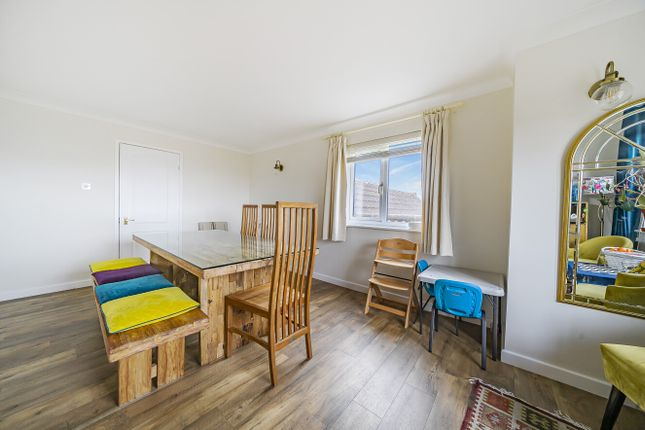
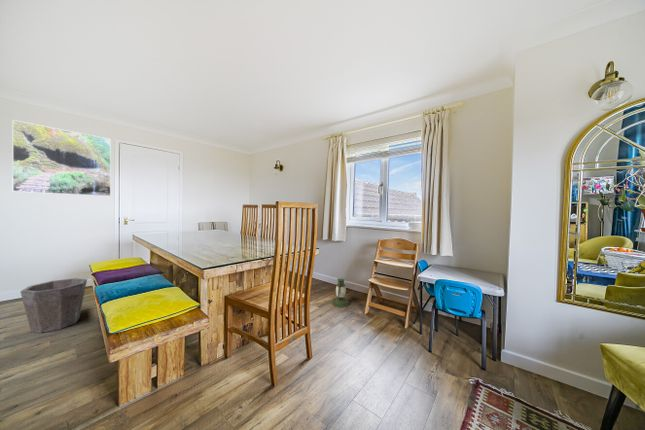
+ waste bin (56, 304)
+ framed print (67, 162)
+ lantern (340, 291)
